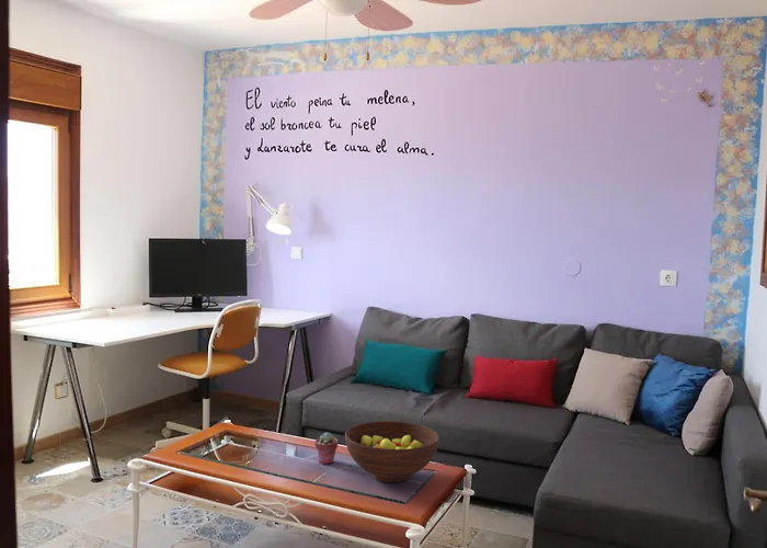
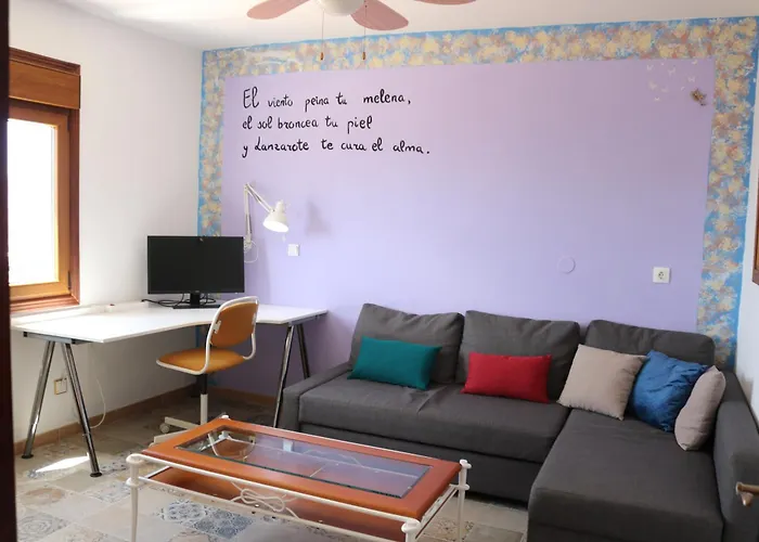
- potted succulent (325, 446)
- fruit bowl (391, 455)
